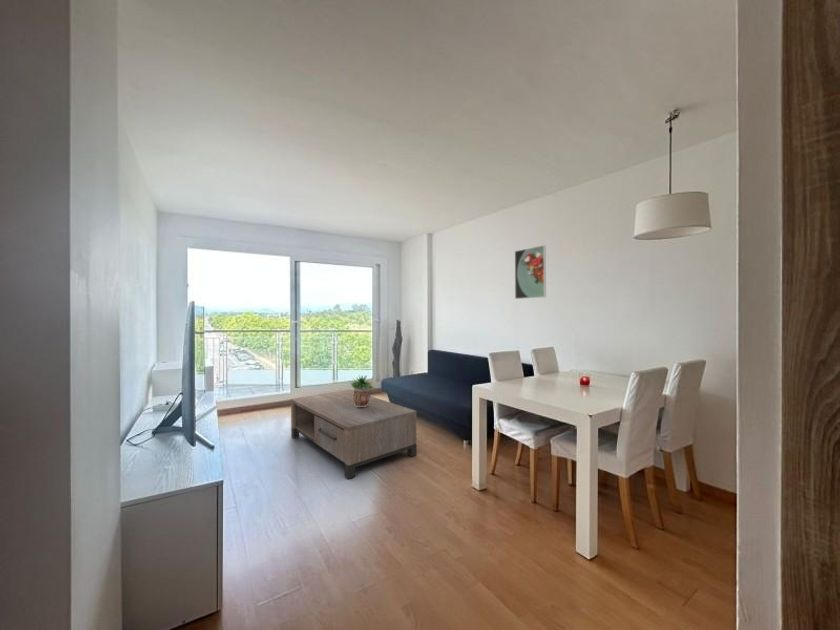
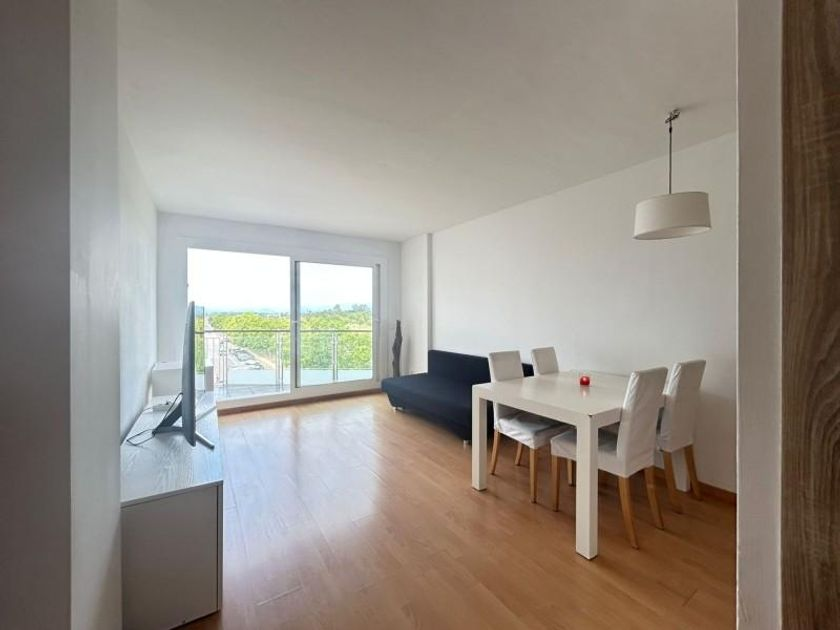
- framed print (529, 273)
- potted plant (362, 390)
- coffee table (349, 424)
